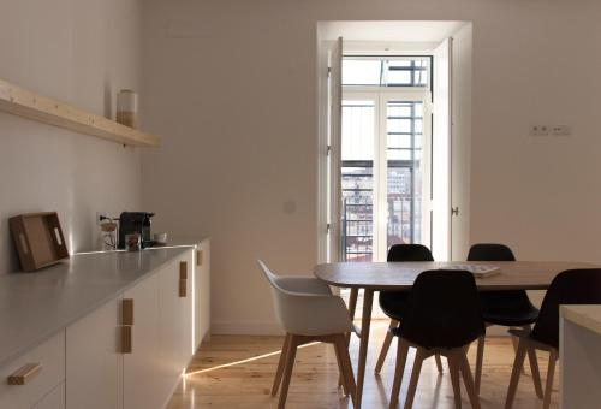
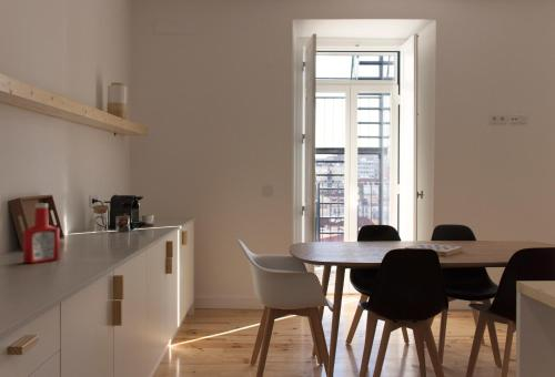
+ soap bottle (41, 232)
